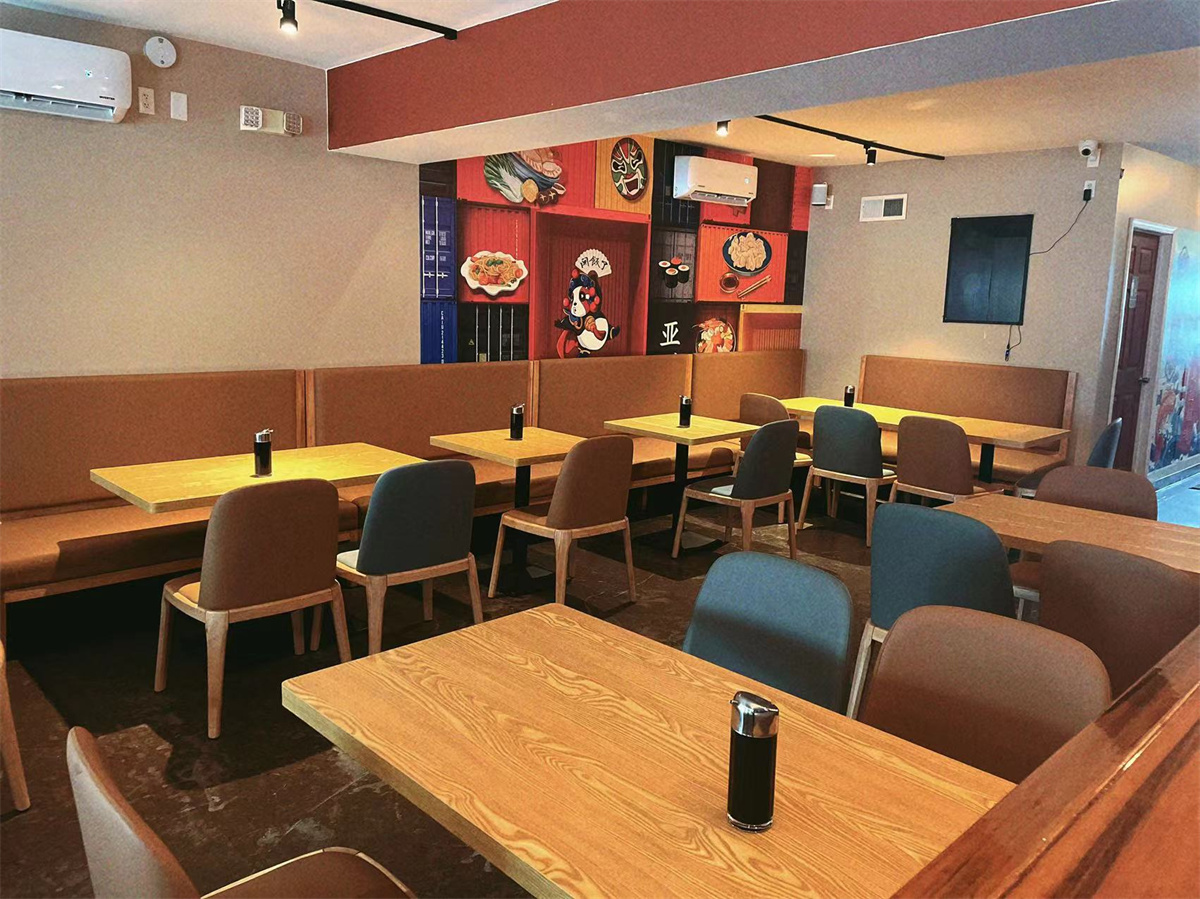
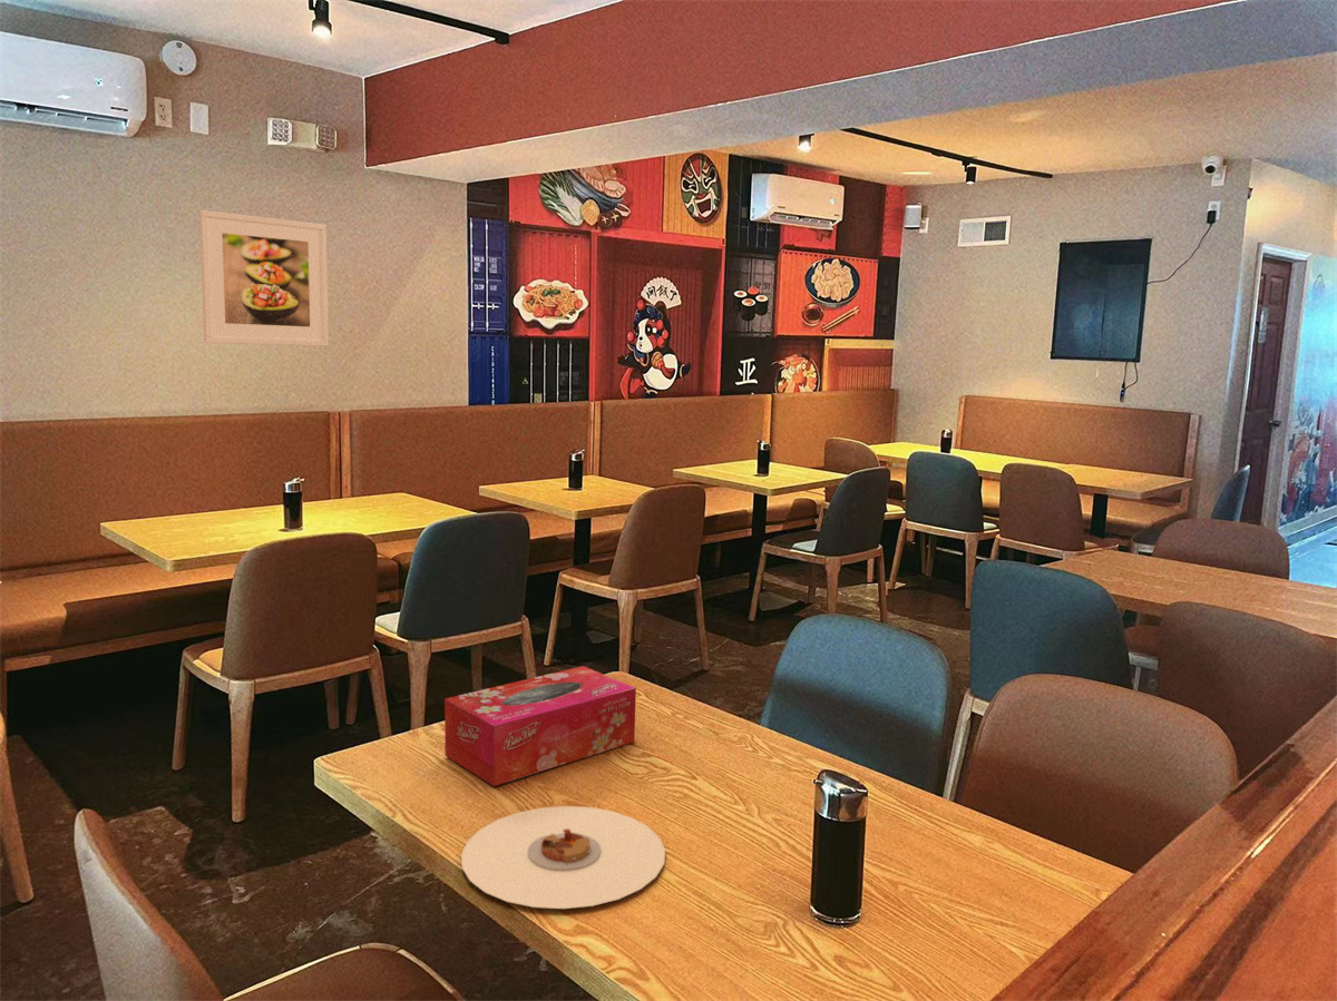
+ tissue box (541, 720)
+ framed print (266, 281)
+ plate (564, 846)
